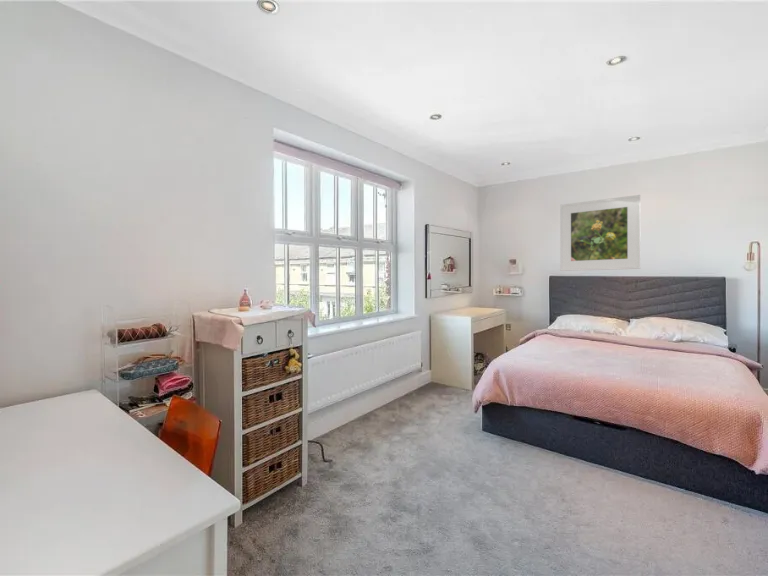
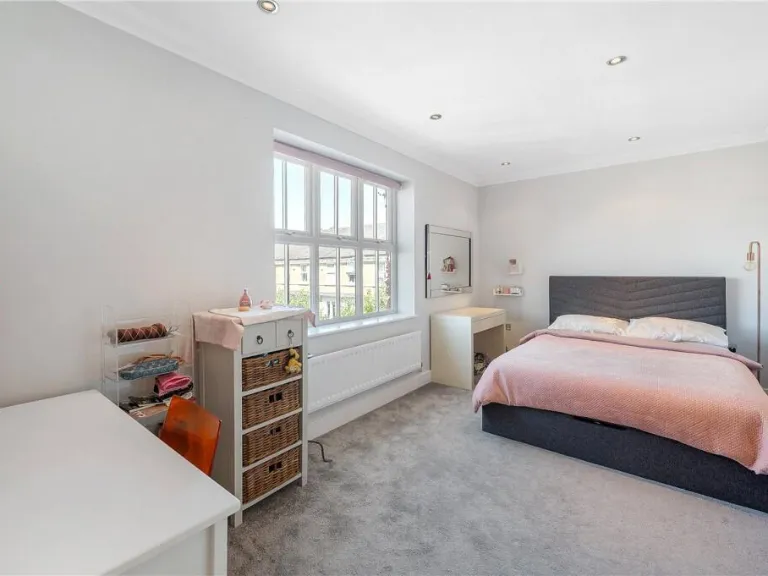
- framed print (598, 235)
